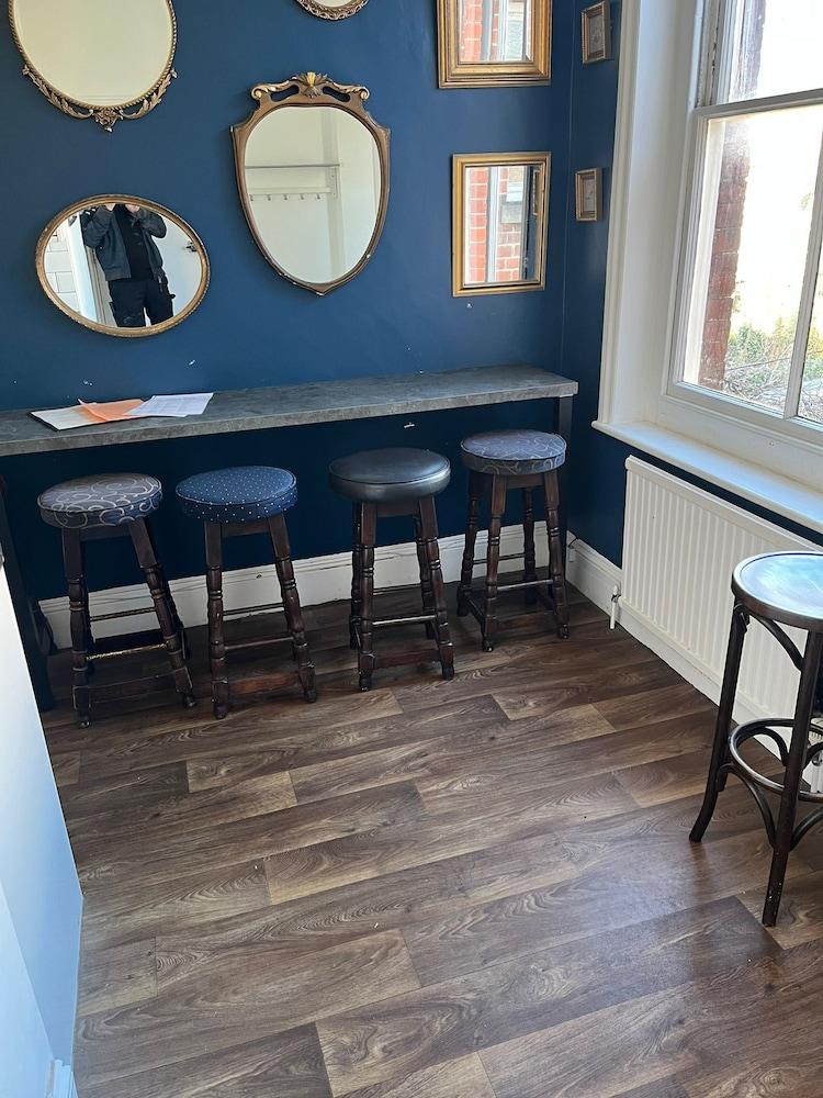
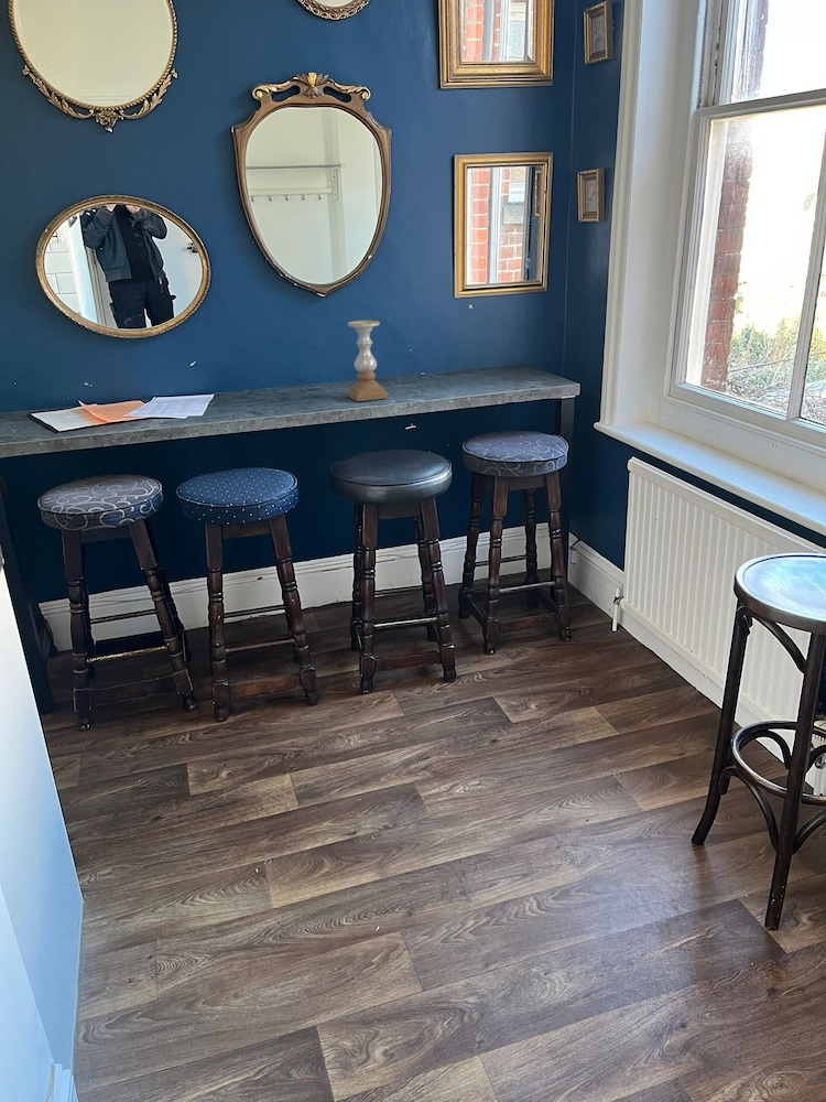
+ candle holder (365, 359)
